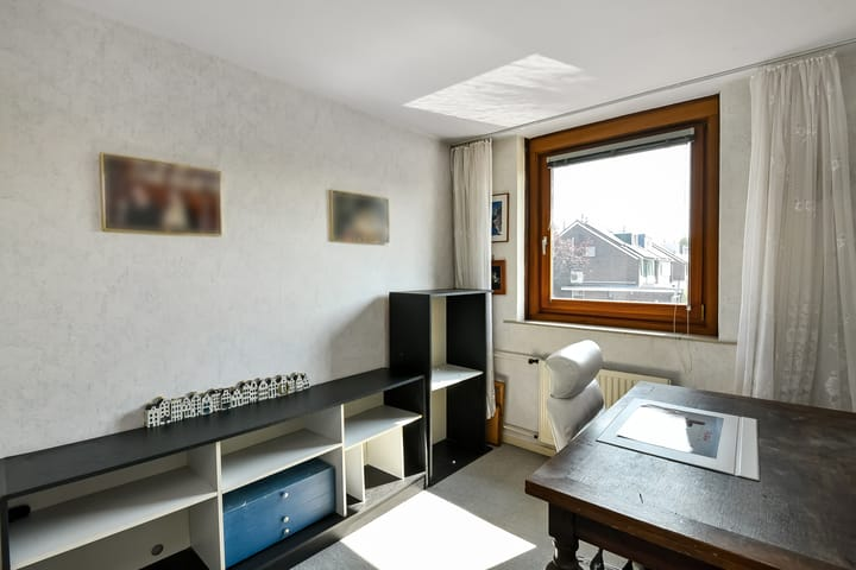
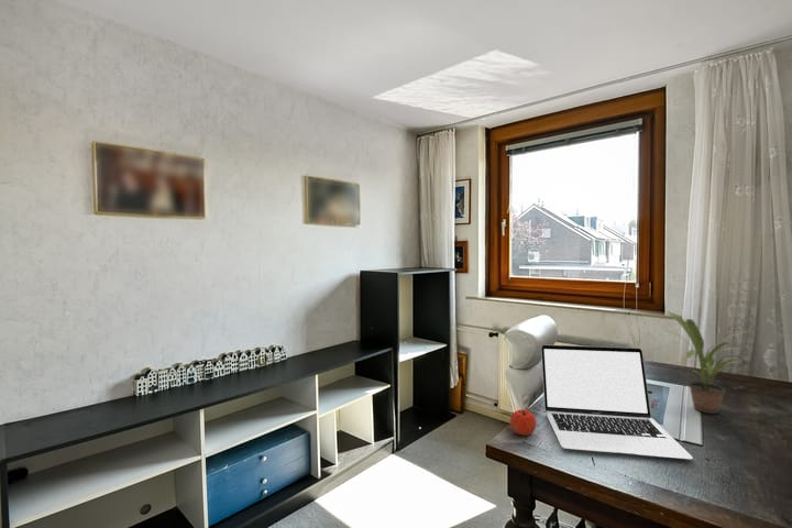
+ potted plant (700, 361)
+ apple (522, 420)
+ laptop (605, 394)
